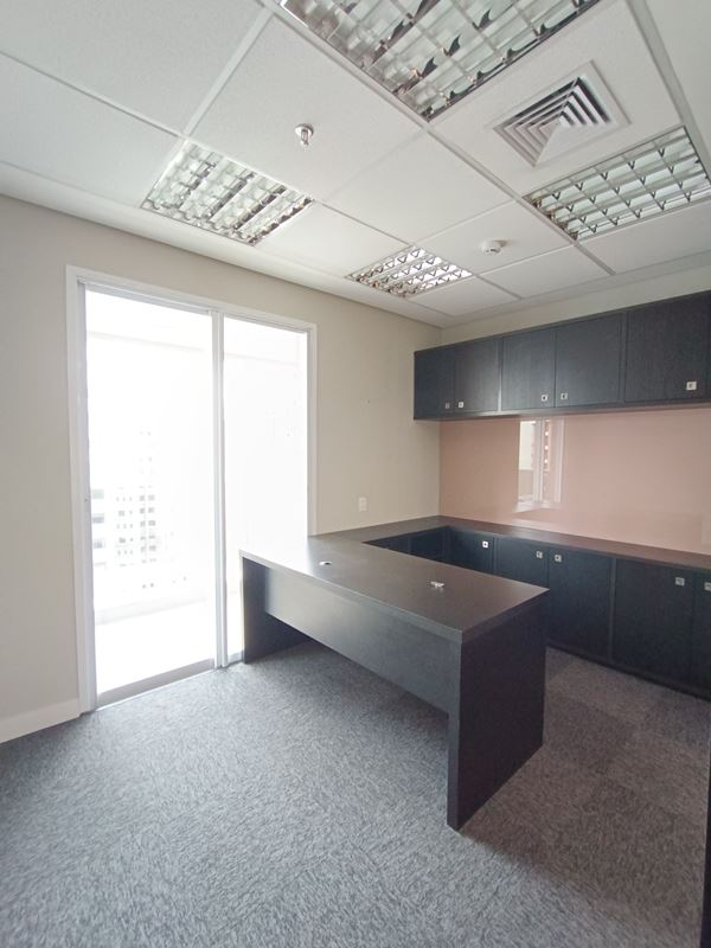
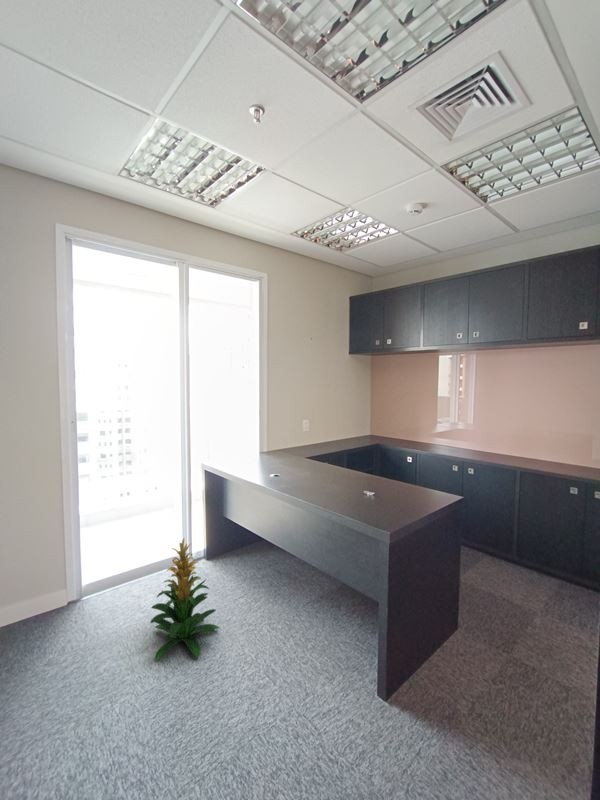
+ indoor plant (183, 589)
